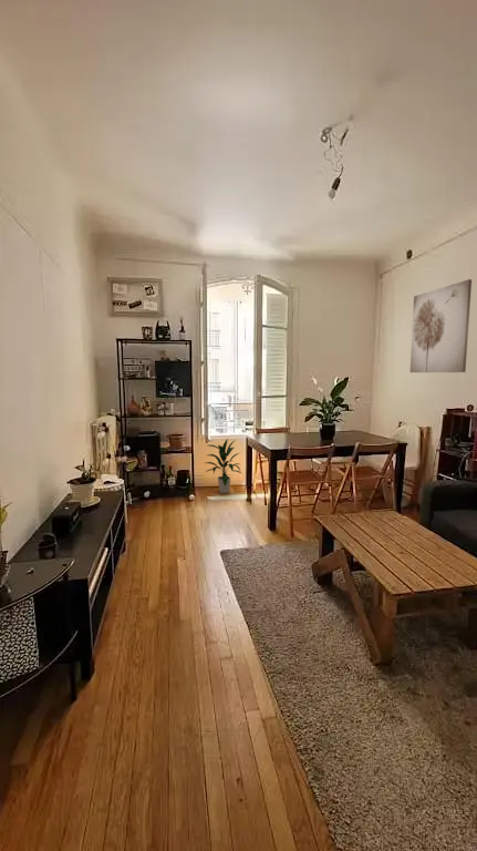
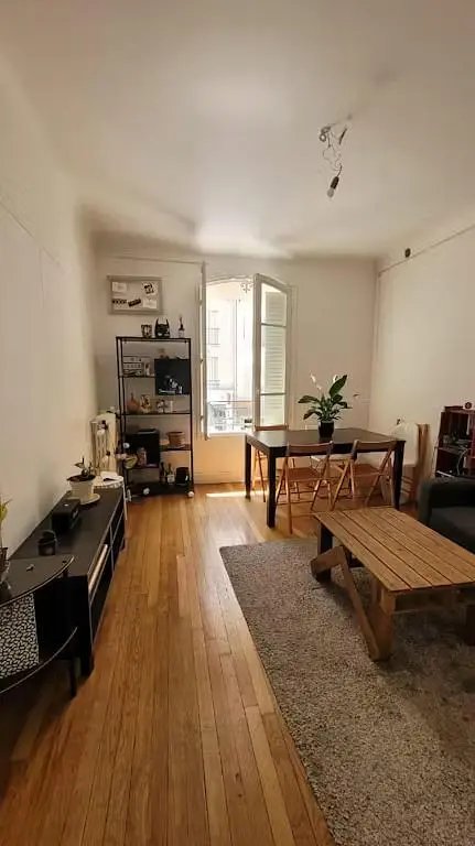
- wall art (437, 330)
- indoor plant (222, 465)
